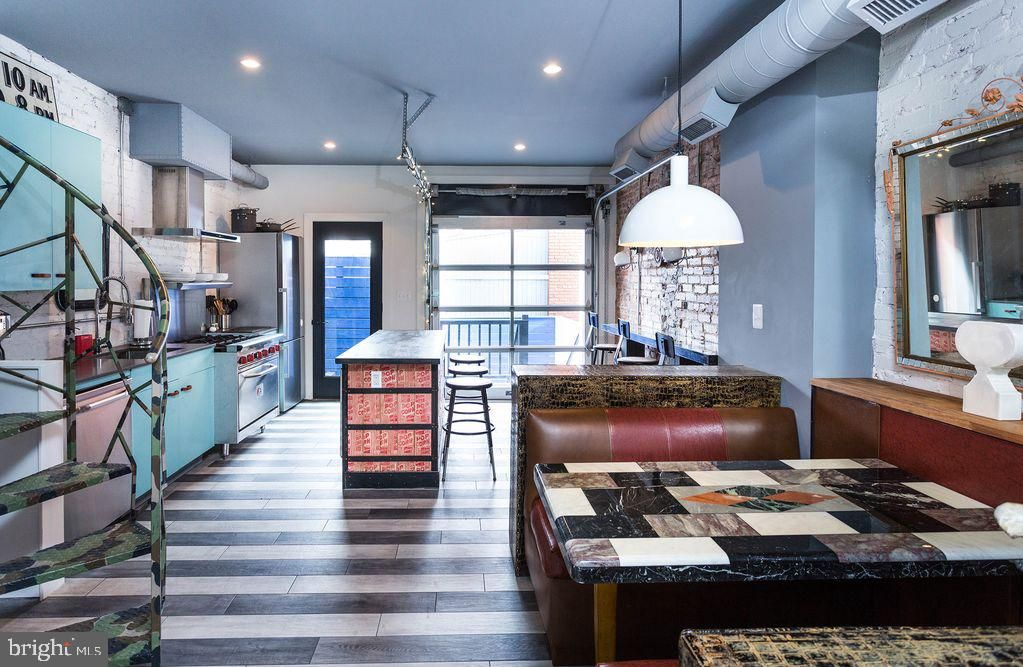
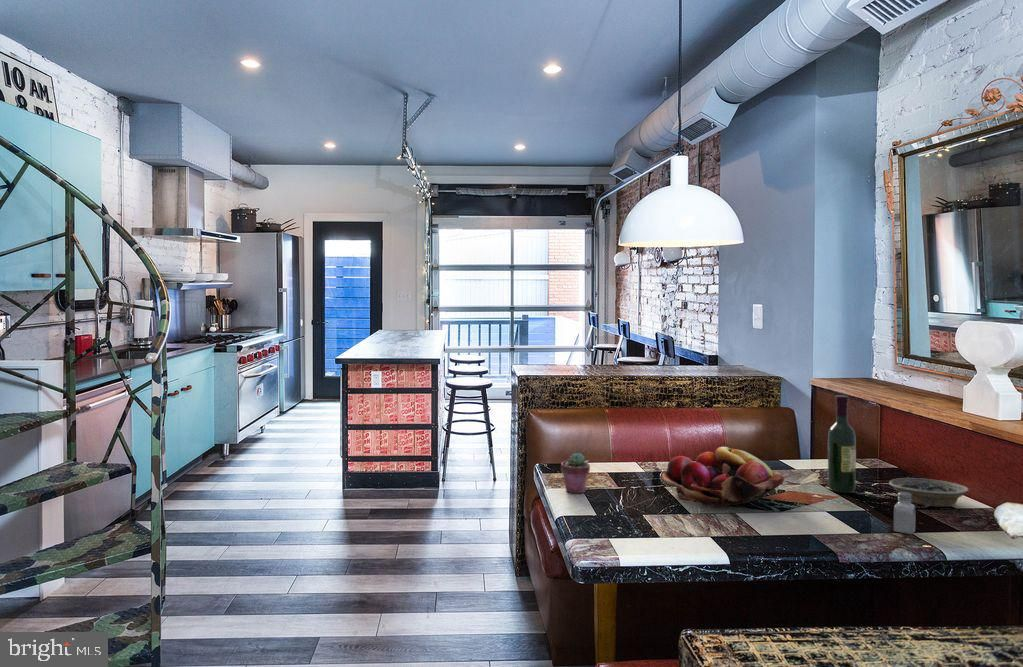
+ bowl (927, 493)
+ potted succulent (575, 471)
+ fruit basket (722, 473)
+ saltshaker (904, 512)
+ wine bottle (841, 443)
